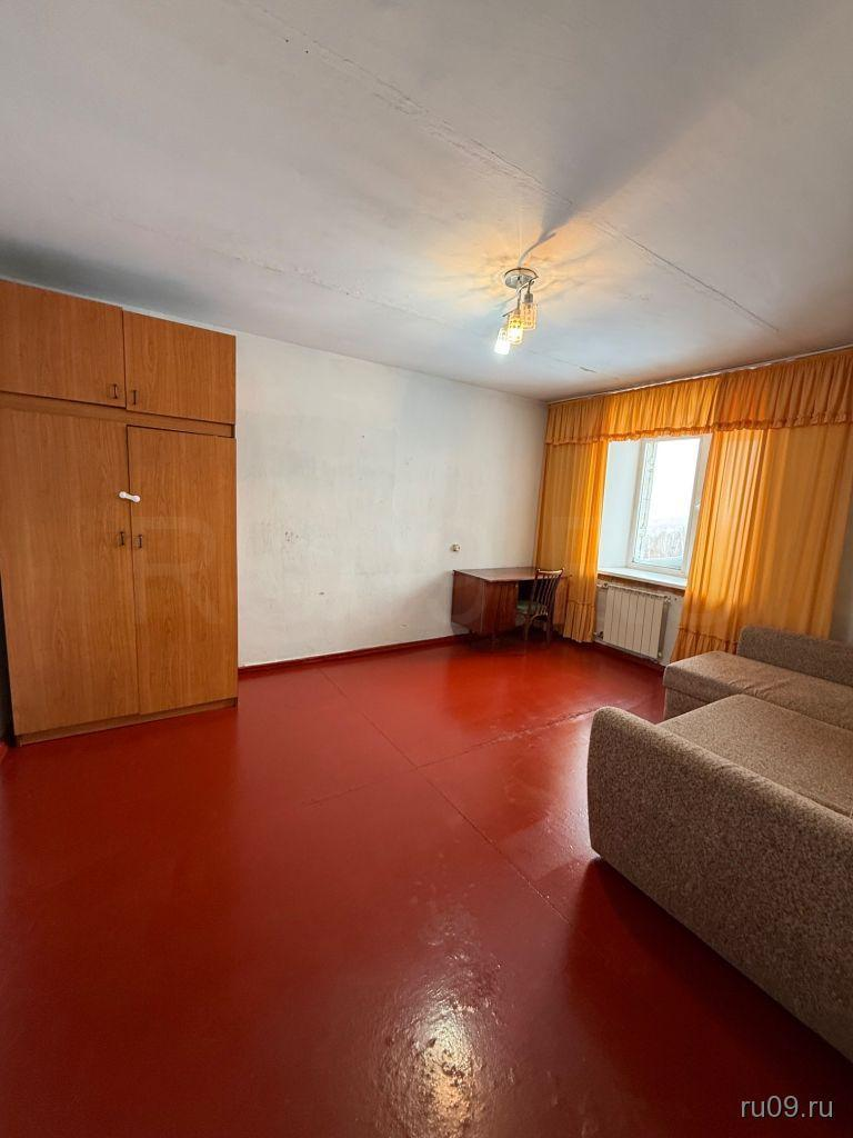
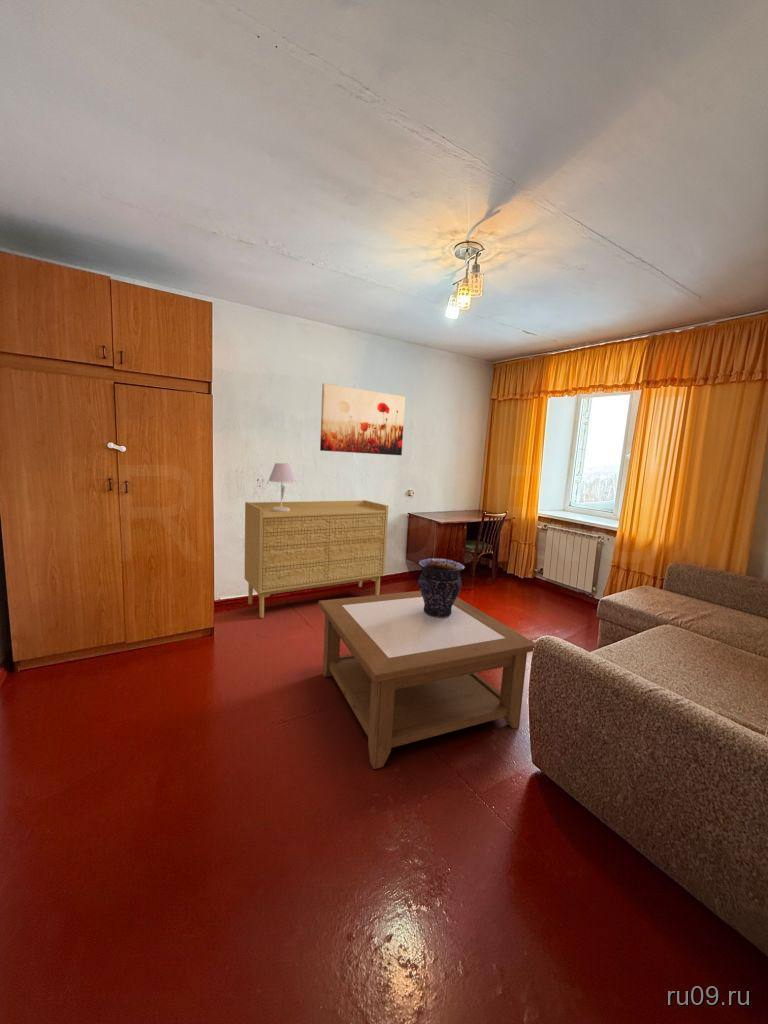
+ table lamp (281, 487)
+ sideboard (318, 552)
+ coffee table (415, 659)
+ wall art (364, 422)
+ vase (439, 588)
